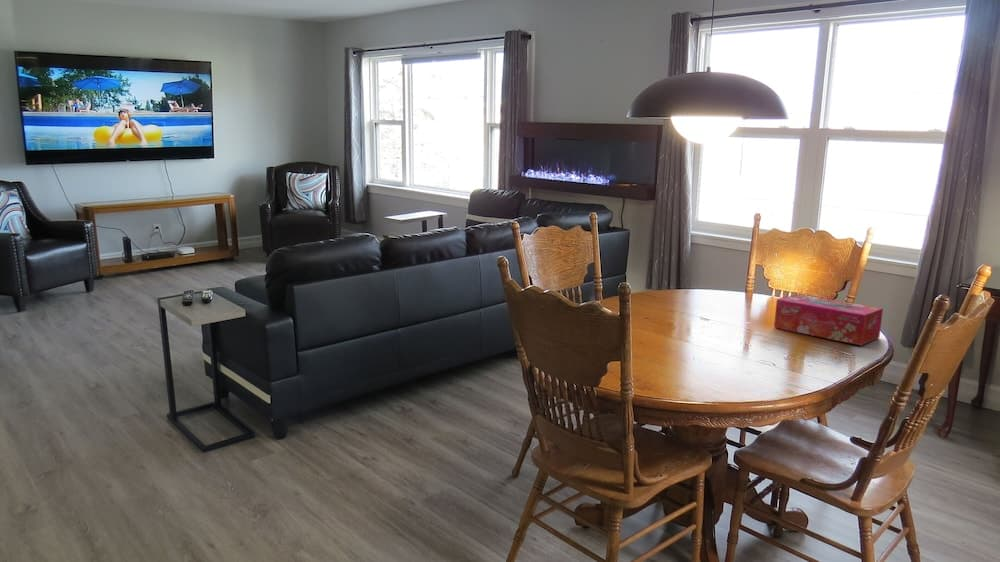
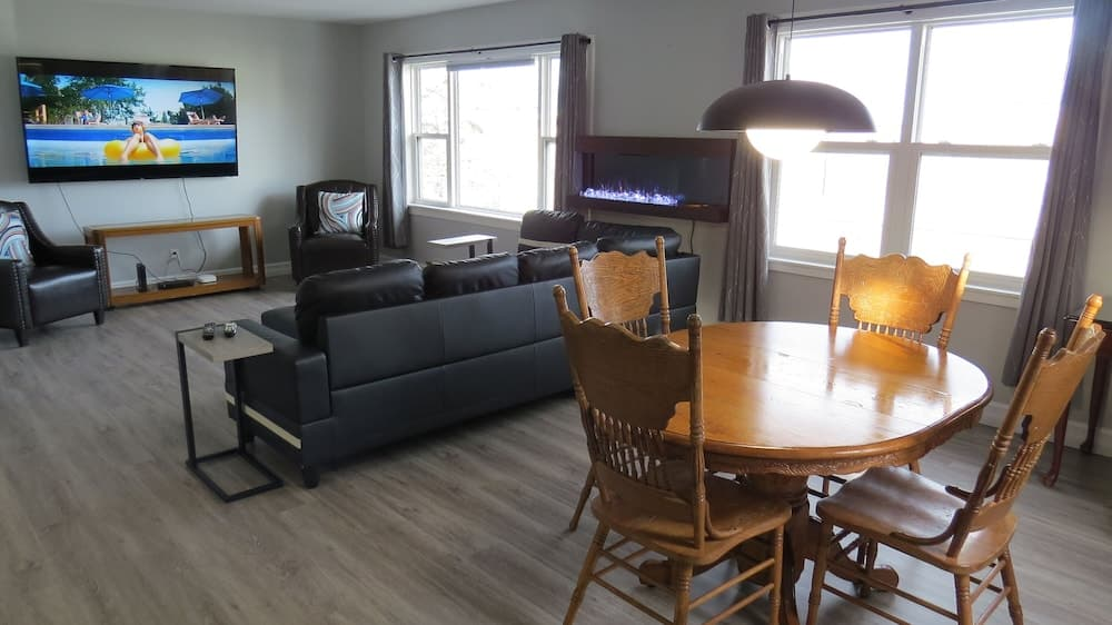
- tissue box (827, 318)
